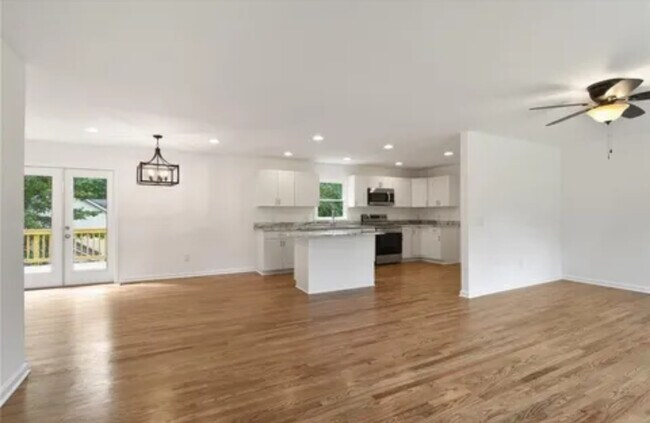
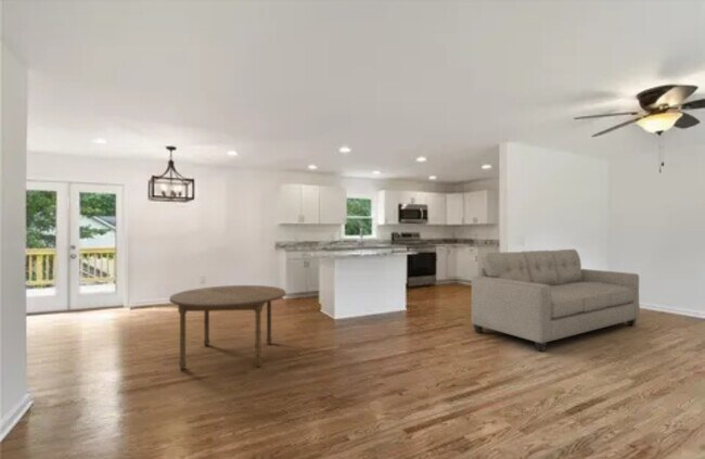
+ sofa (557, 290)
+ dining table (230, 309)
